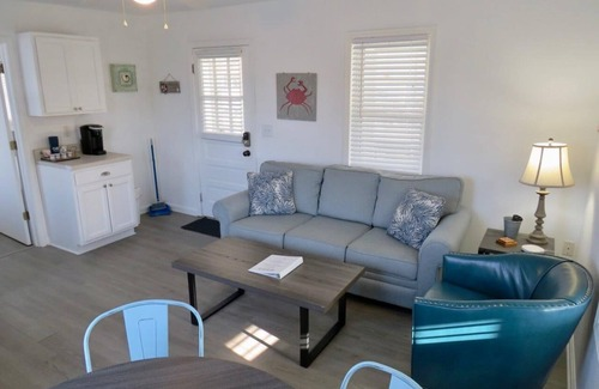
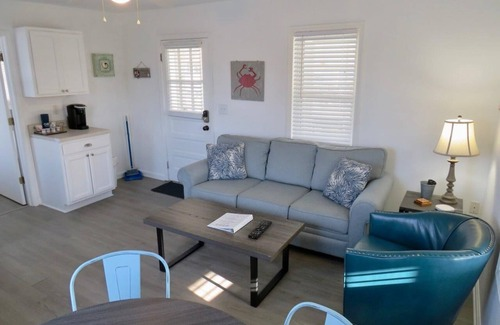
+ remote control (260, 228)
